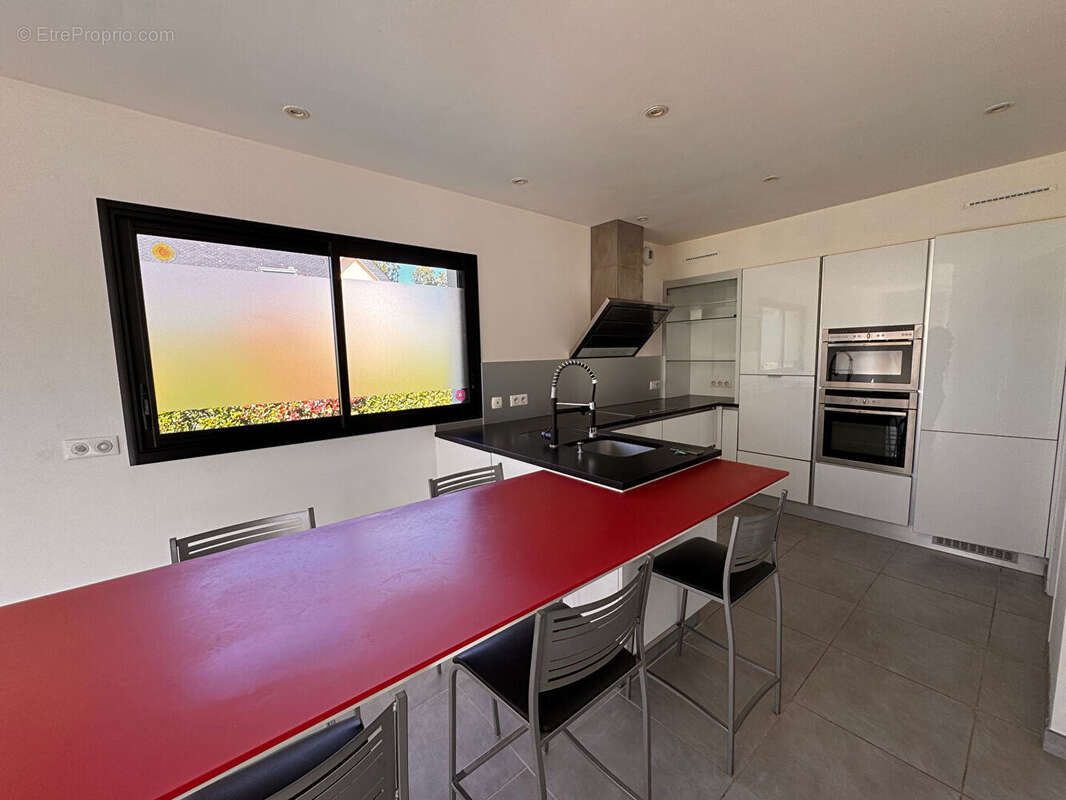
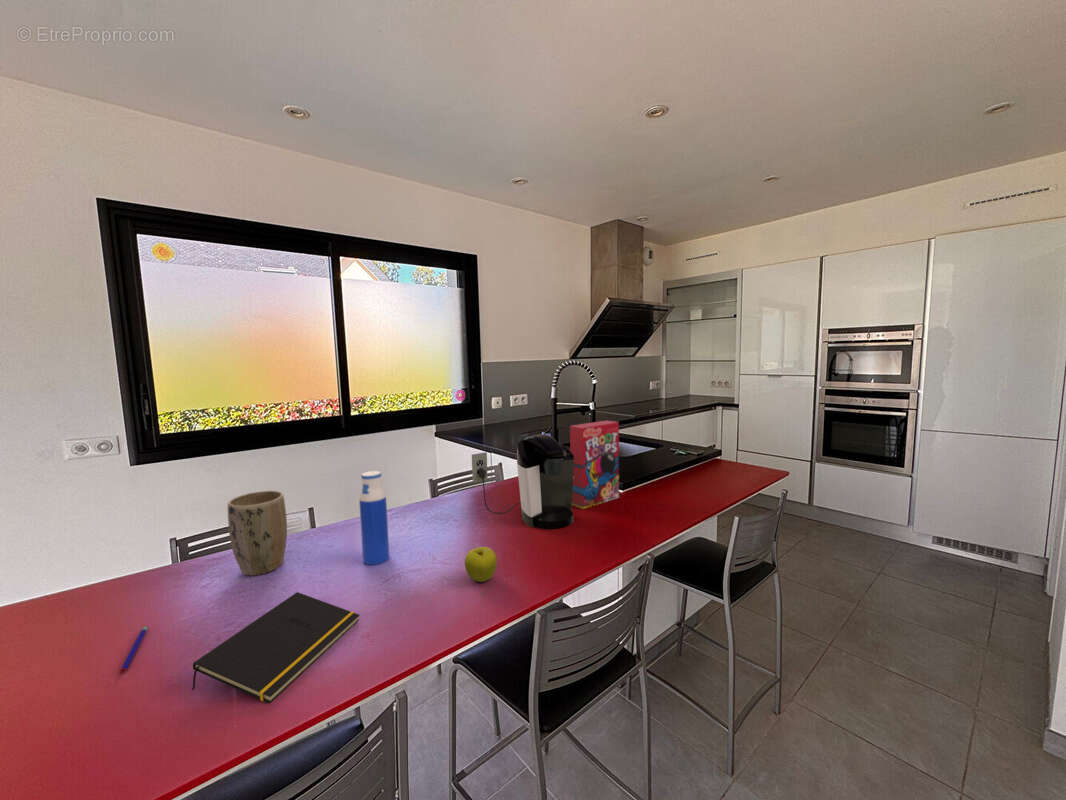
+ notepad (285, 639)
+ cereal box (595, 462)
+ fruit (480, 564)
+ plant pot (259, 532)
+ pen (135, 647)
+ coffee maker (530, 480)
+ water bottle (373, 516)
